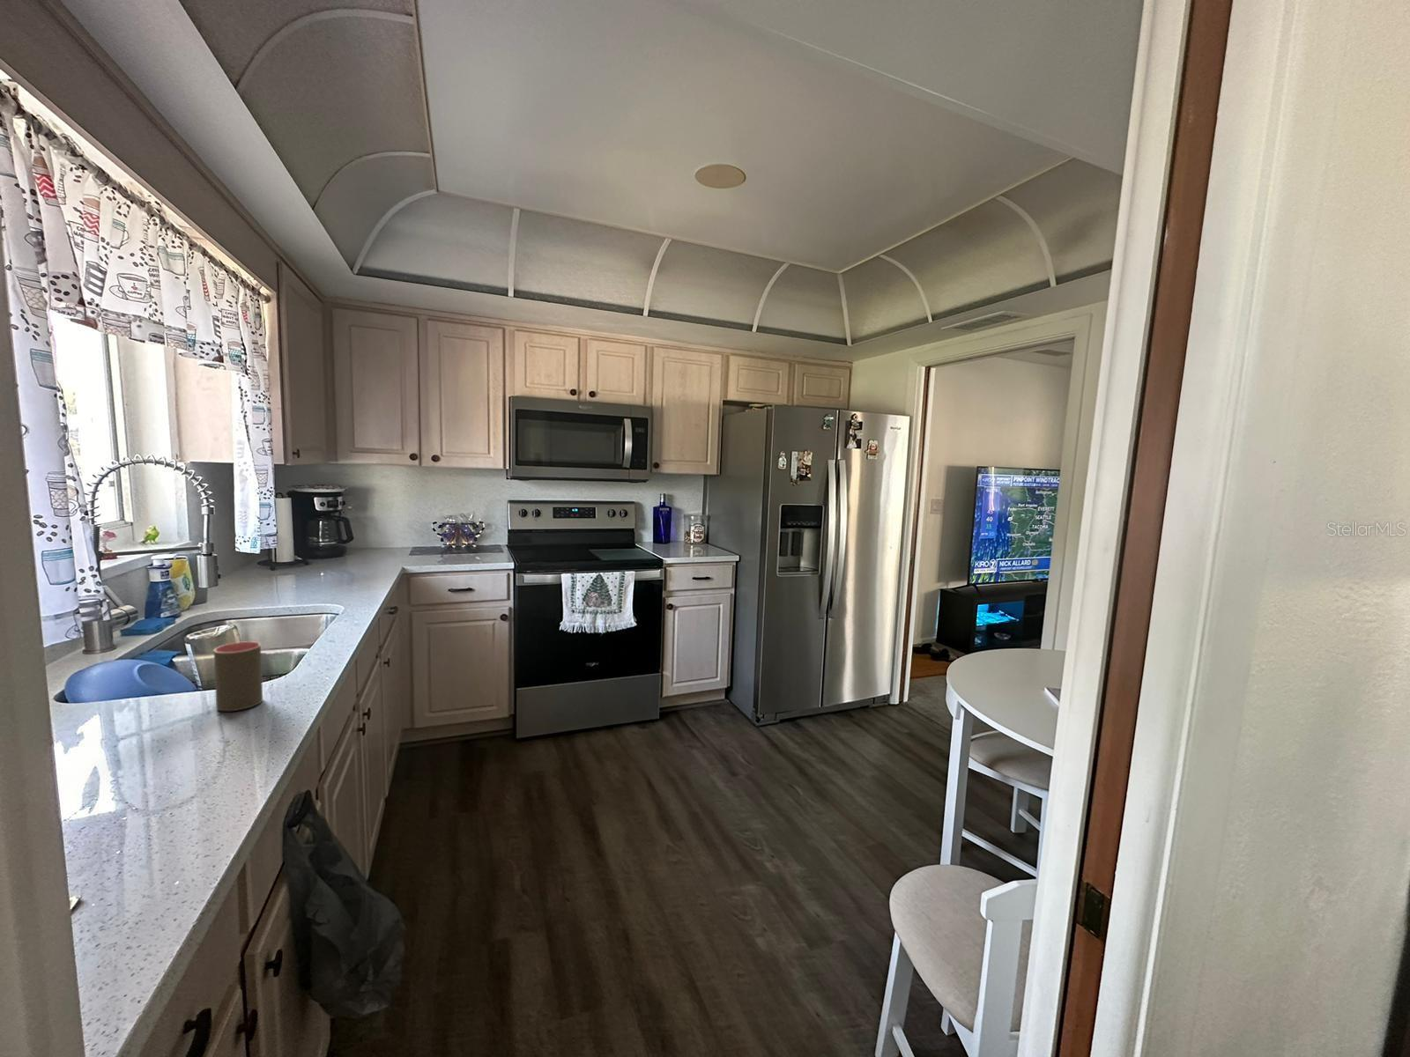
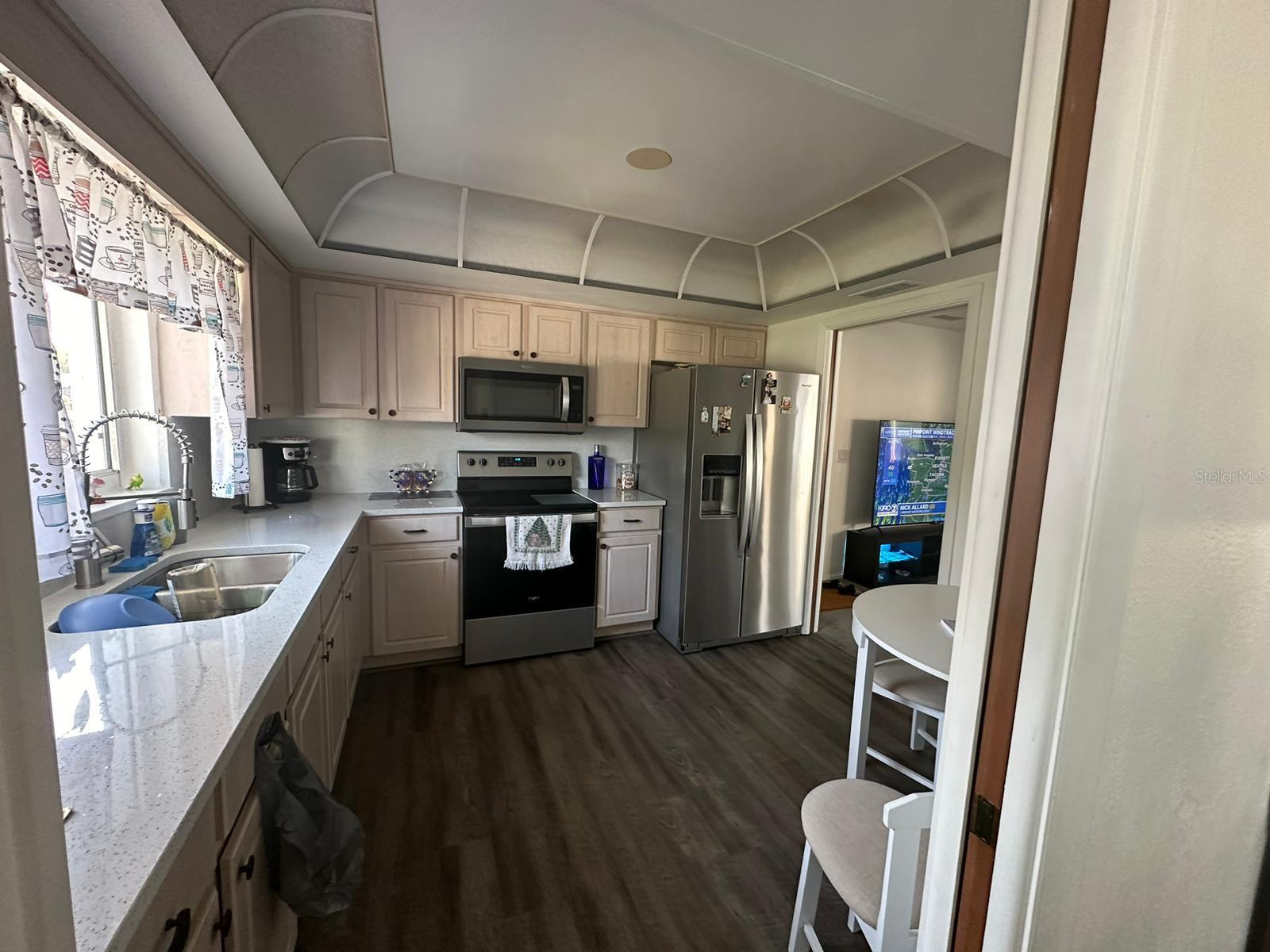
- cup (239, 675)
